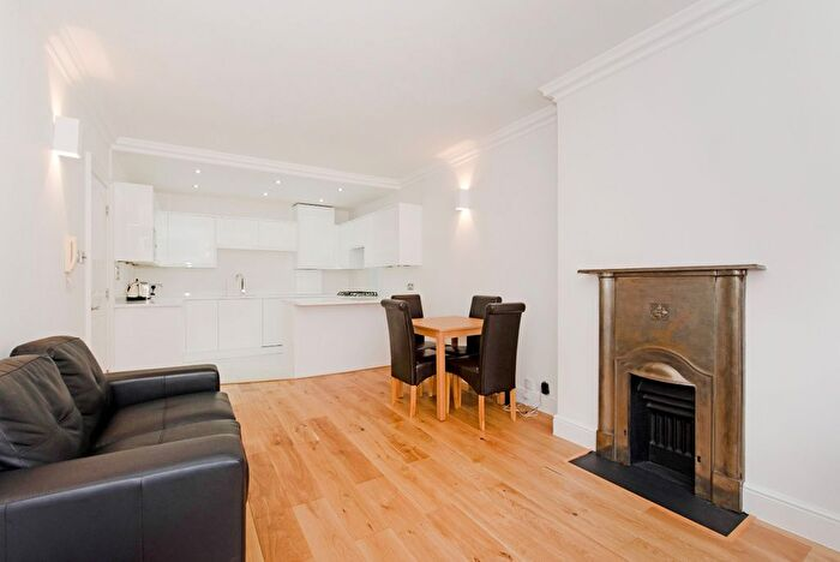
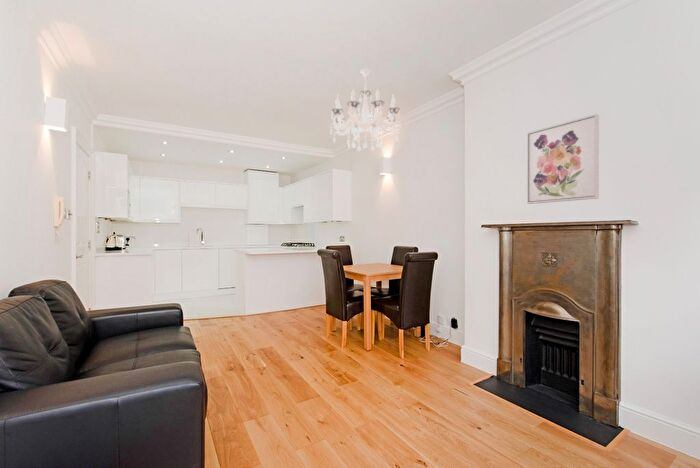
+ chandelier (365, 109)
+ wall art (560, 162)
